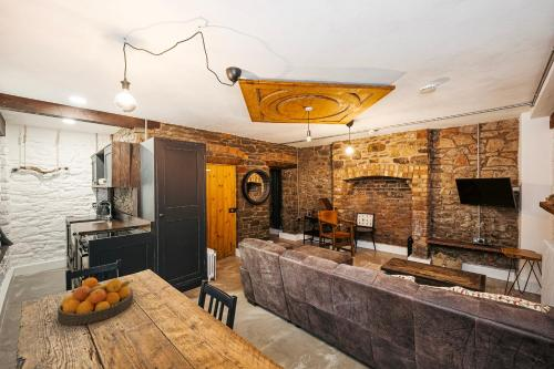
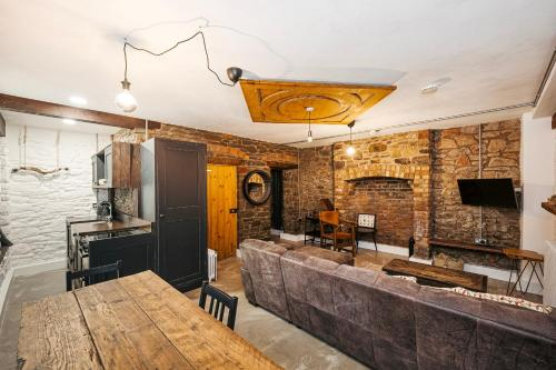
- fruit bowl (98, 294)
